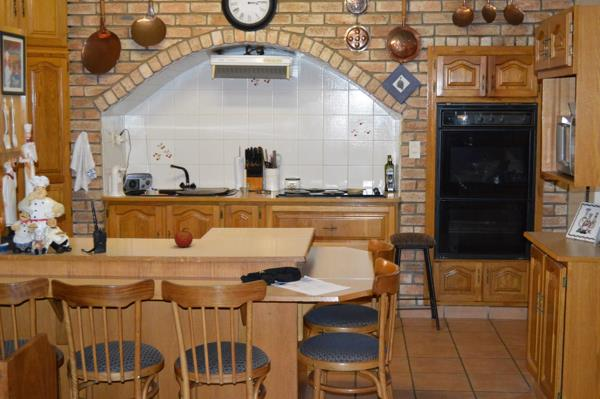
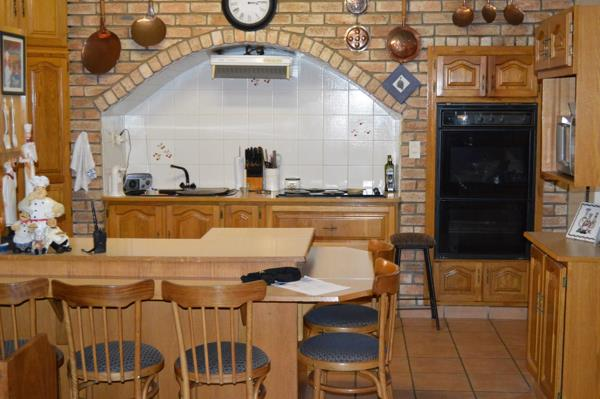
- fruit (183, 237)
